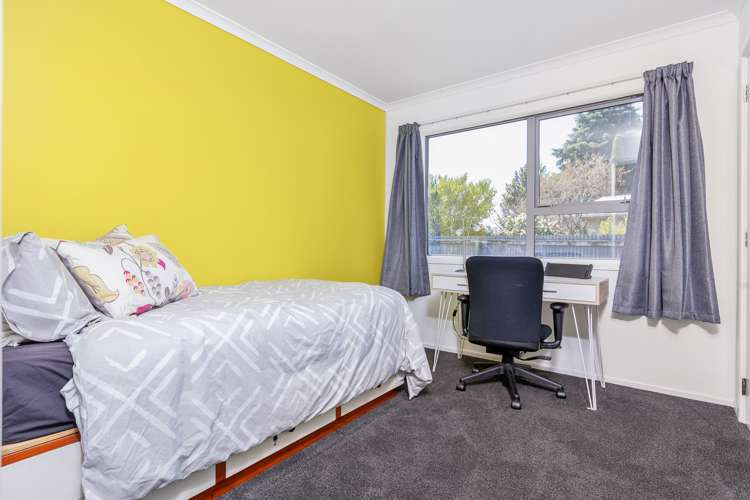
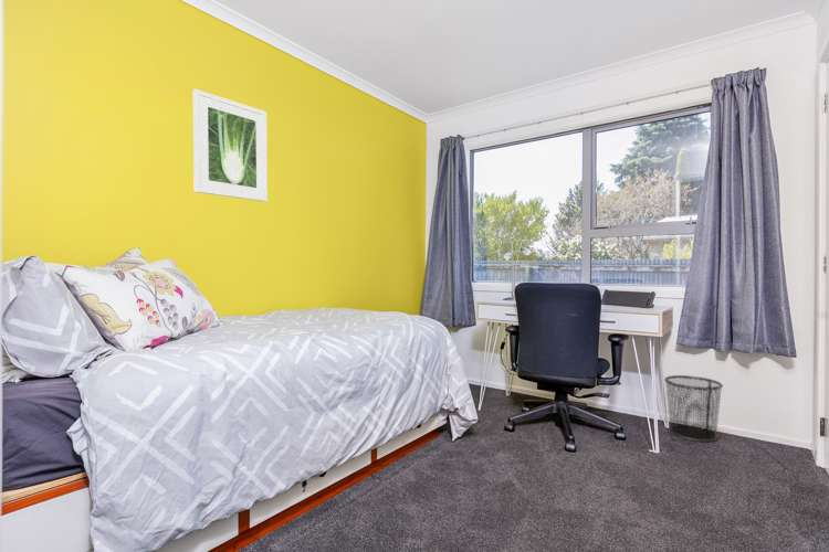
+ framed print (232, 149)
+ waste bin (692, 407)
